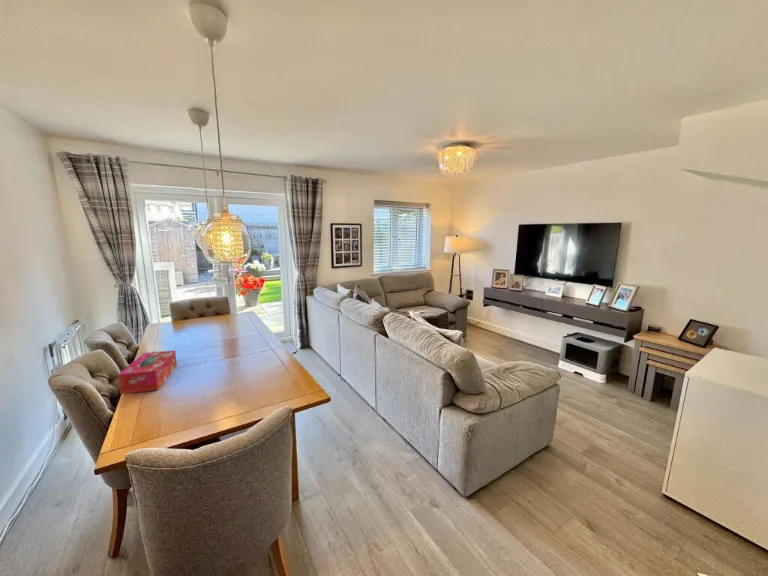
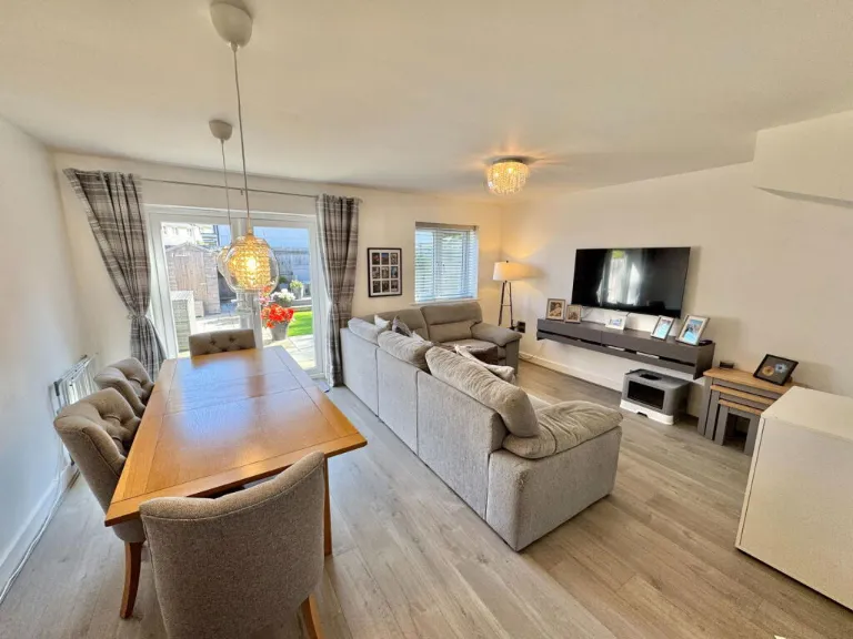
- tissue box (150, 370)
